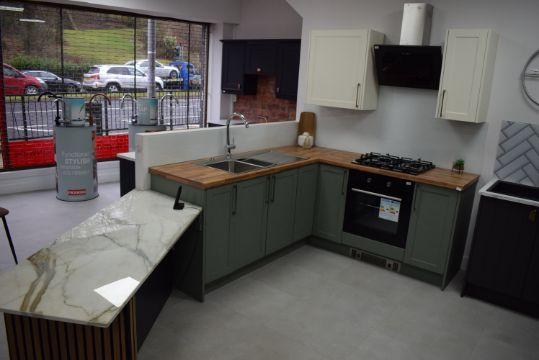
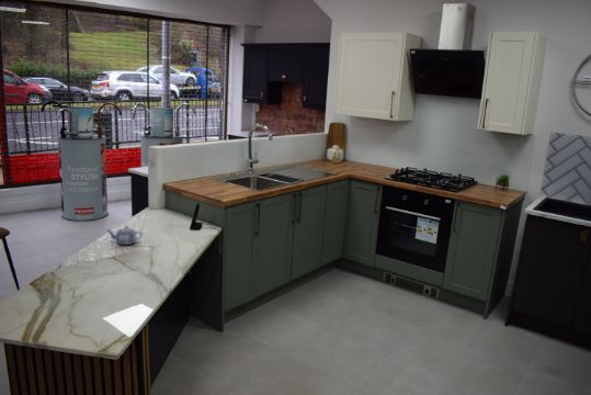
+ teapot (124, 234)
